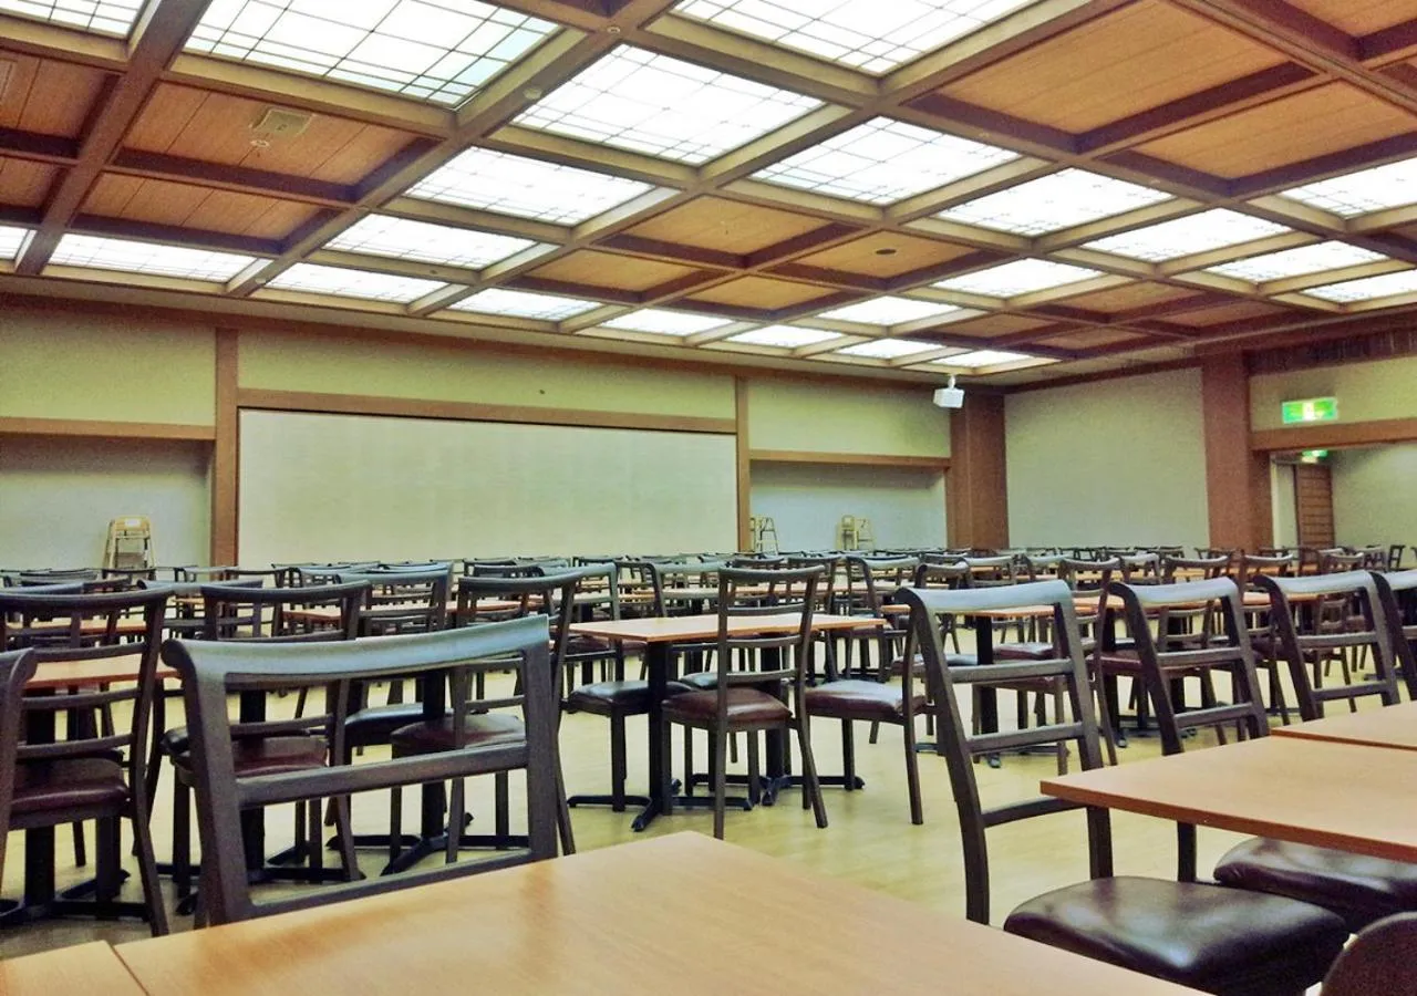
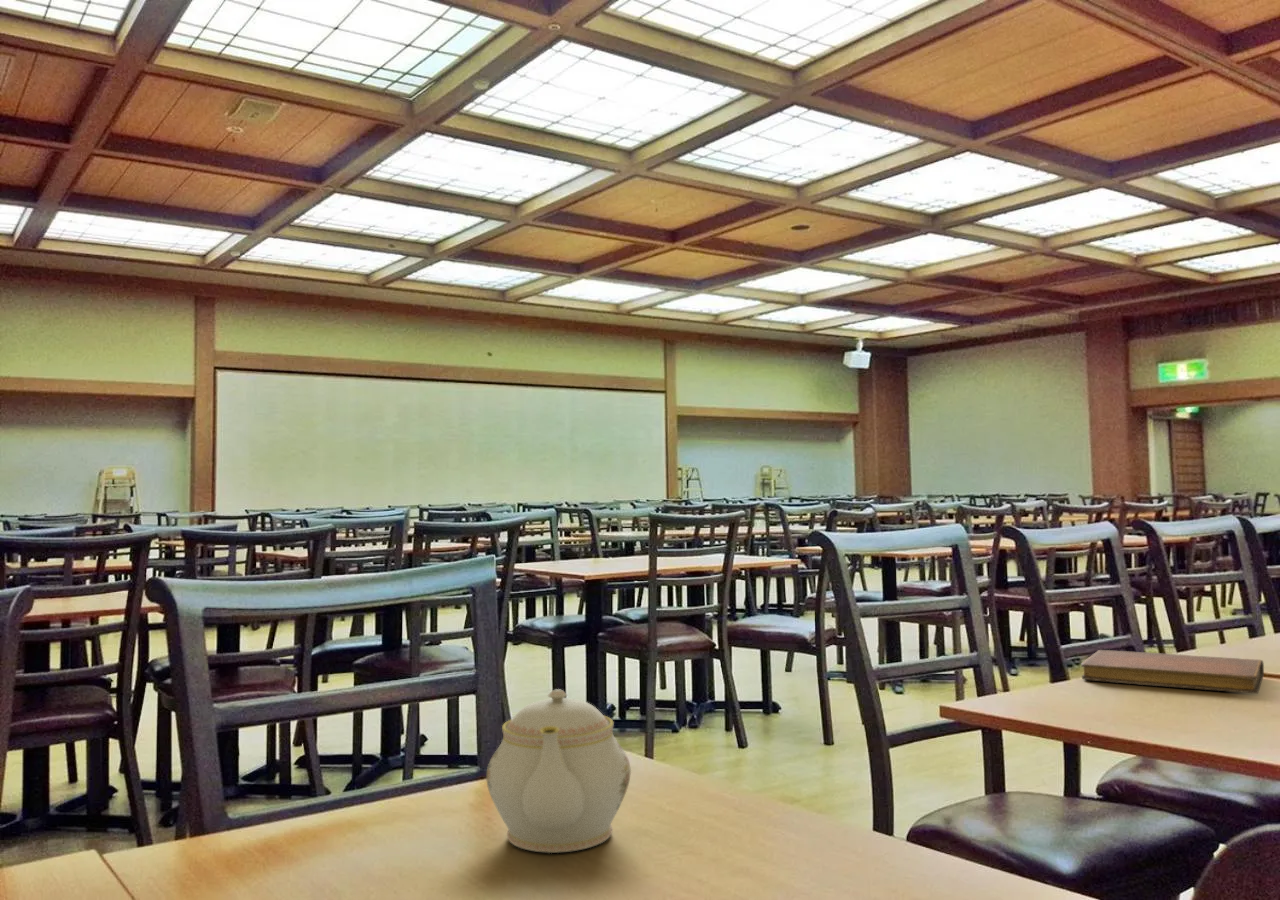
+ teapot (559, 760)
+ notebook (1172, 669)
